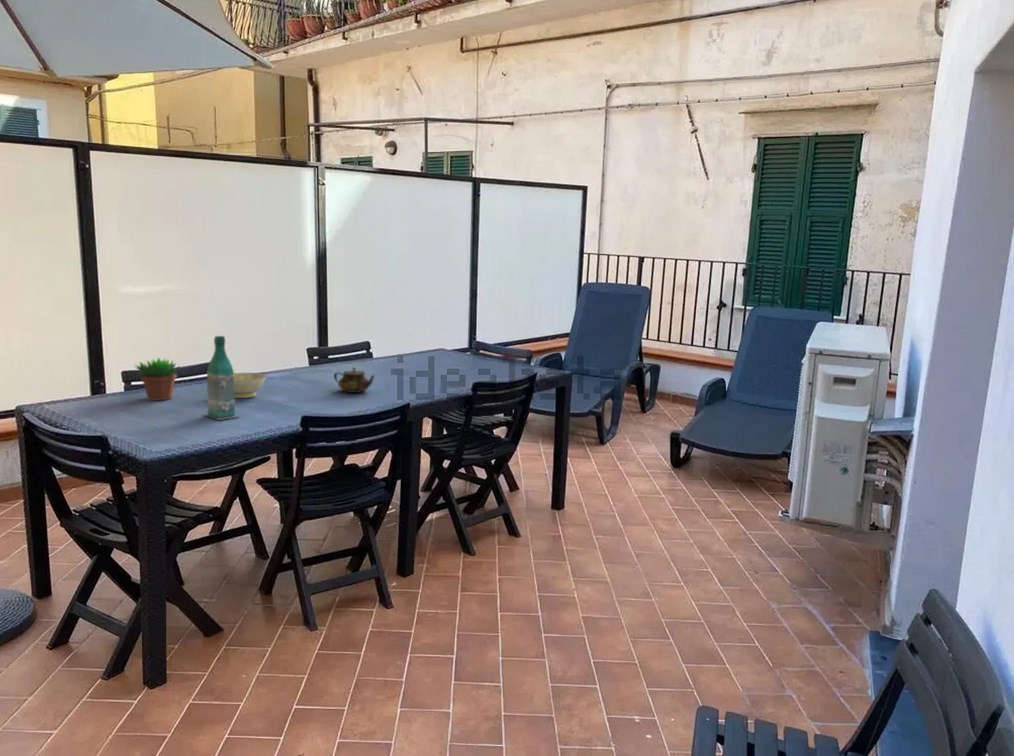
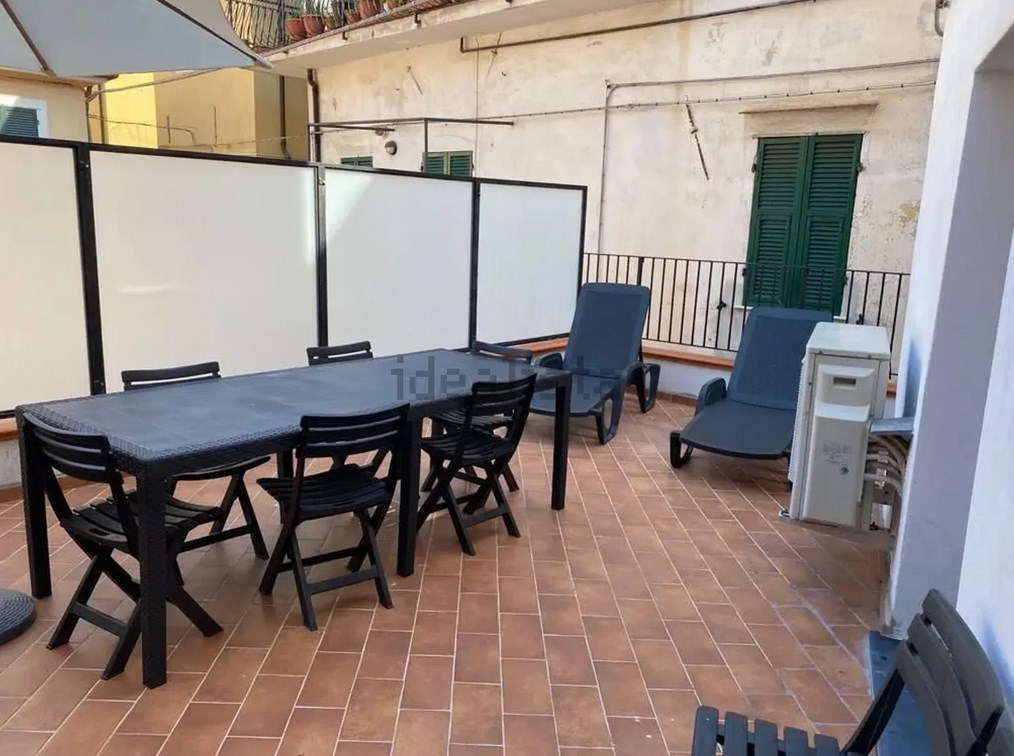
- teapot (354, 379)
- succulent plant (157, 378)
- bowl (243, 386)
- bottle (221, 376)
